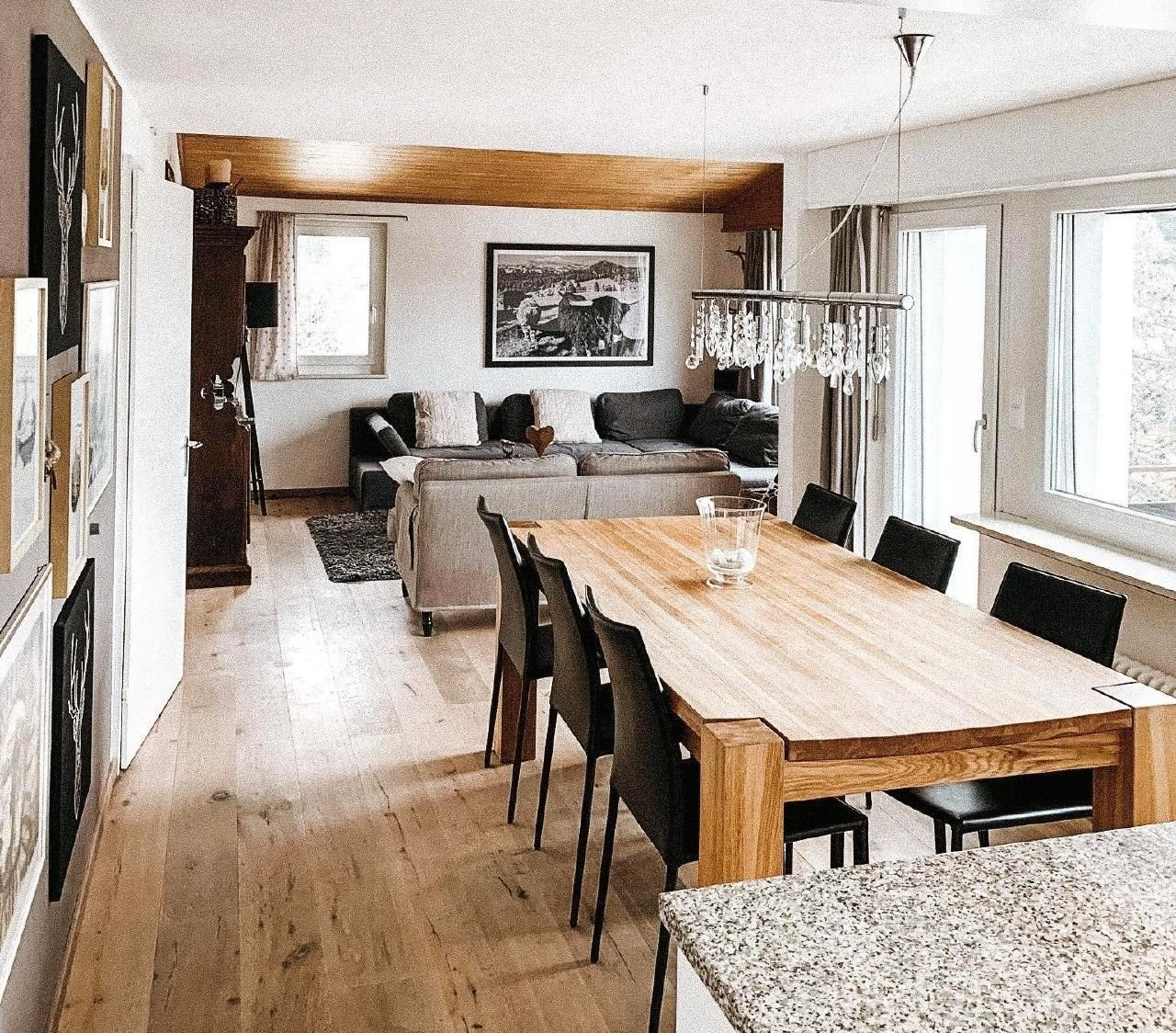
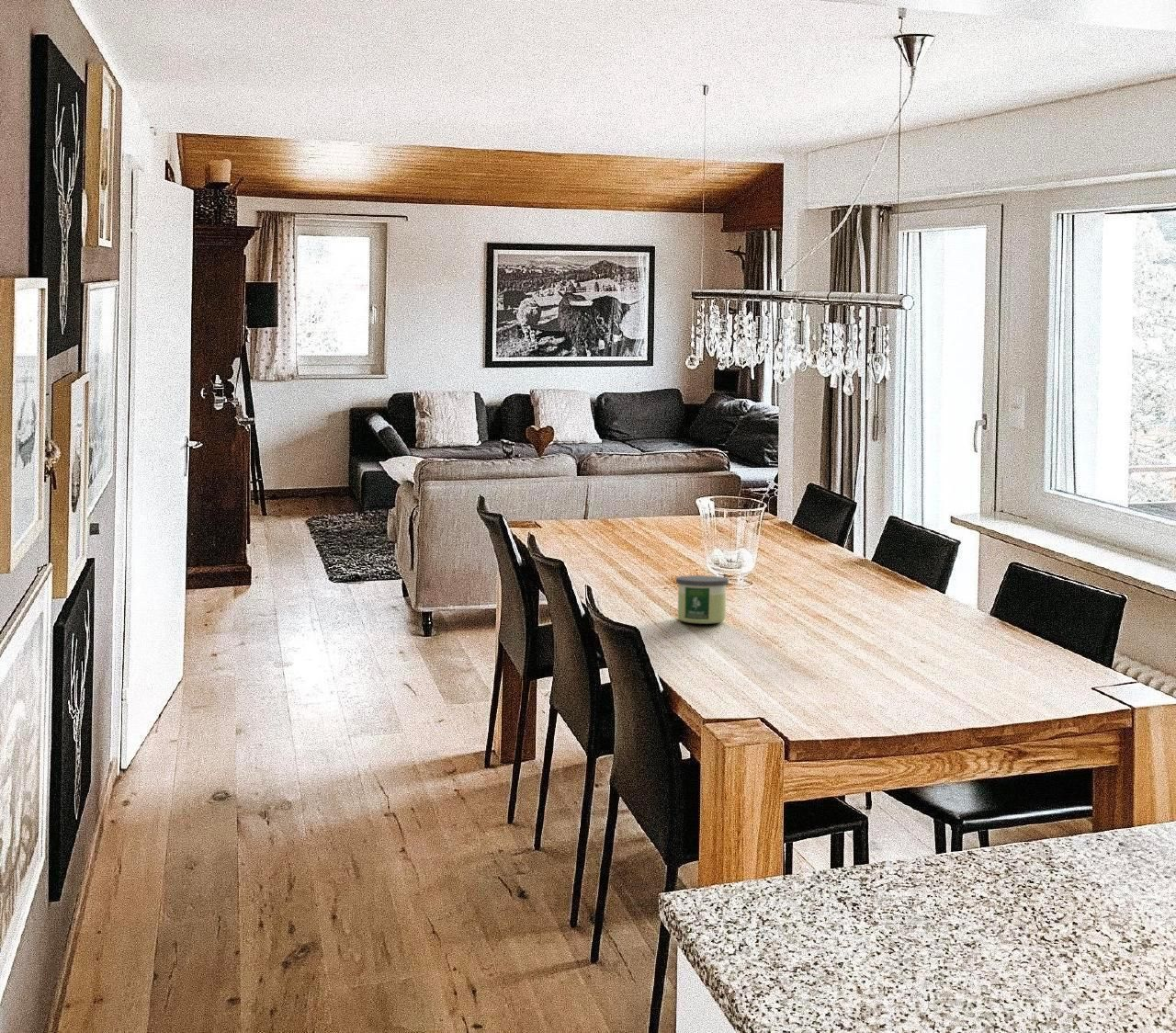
+ candle (701, 599)
